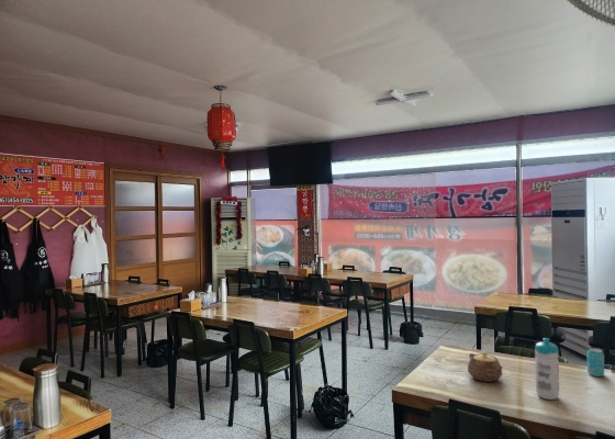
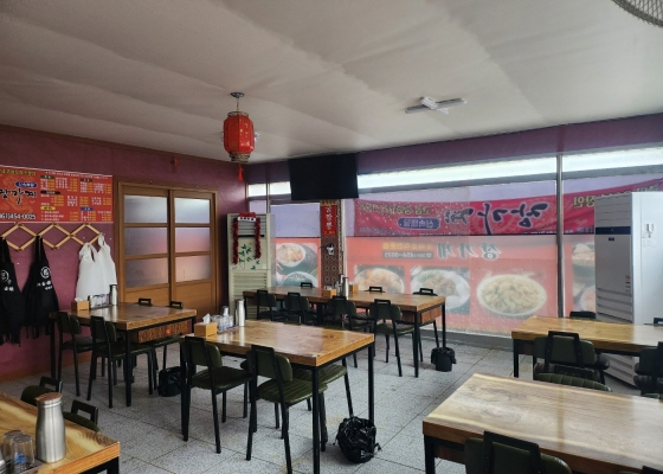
- beverage can (595, 362)
- water bottle (546, 367)
- teapot (485, 365)
